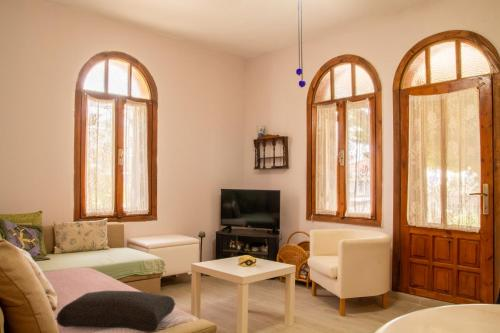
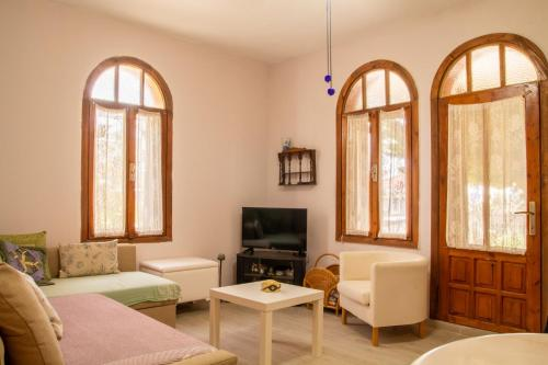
- cushion (118, 308)
